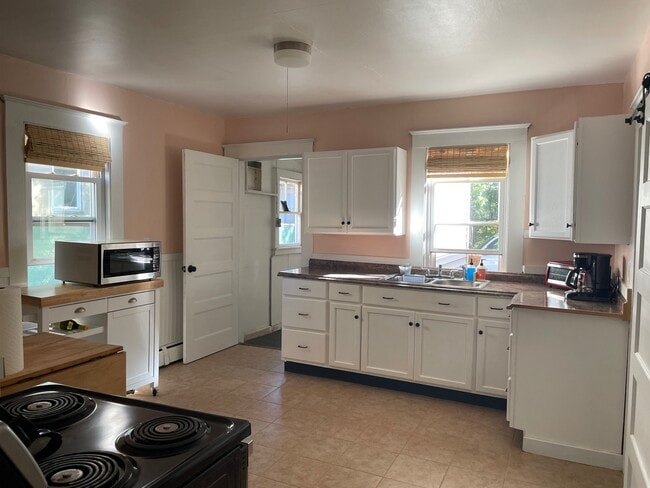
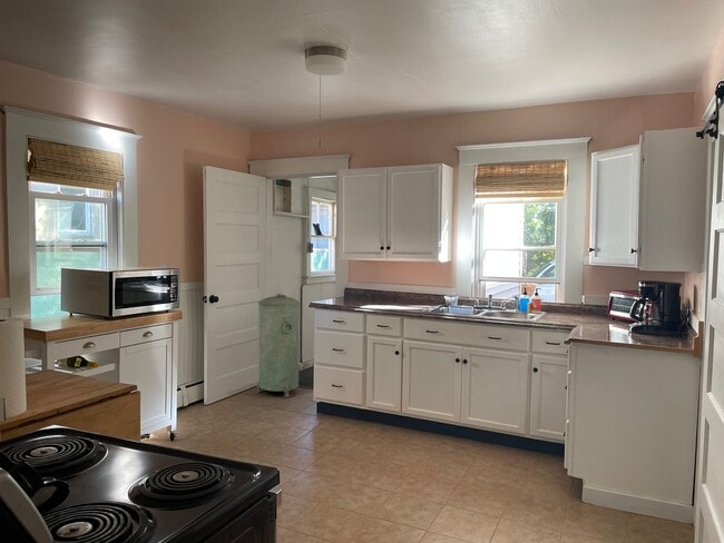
+ trash can (278, 343)
